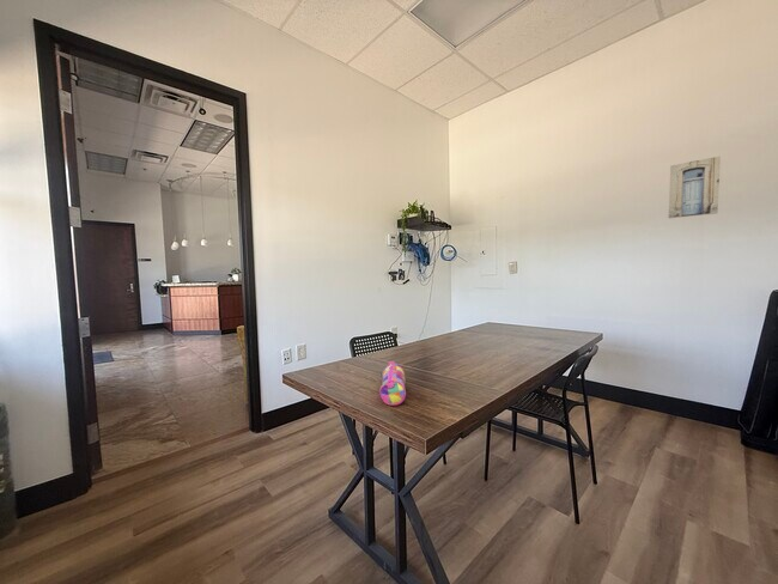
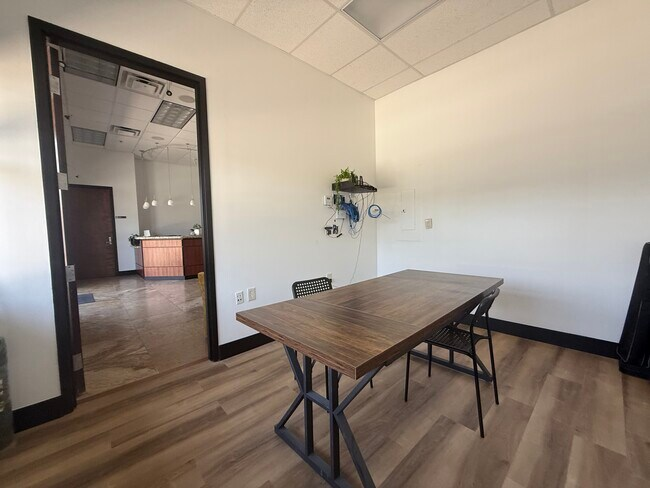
- pencil case (393, 382)
- wall art (693, 188)
